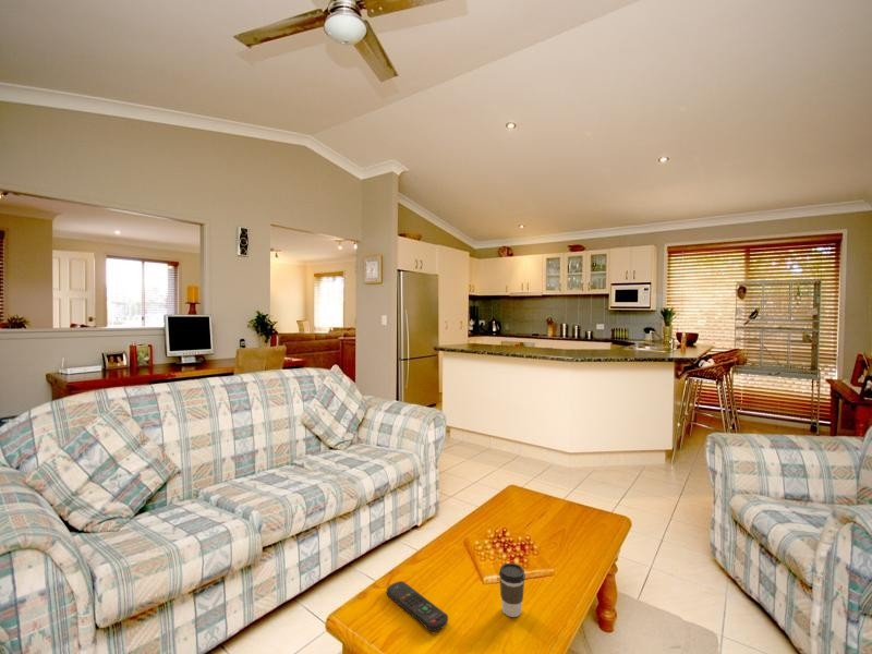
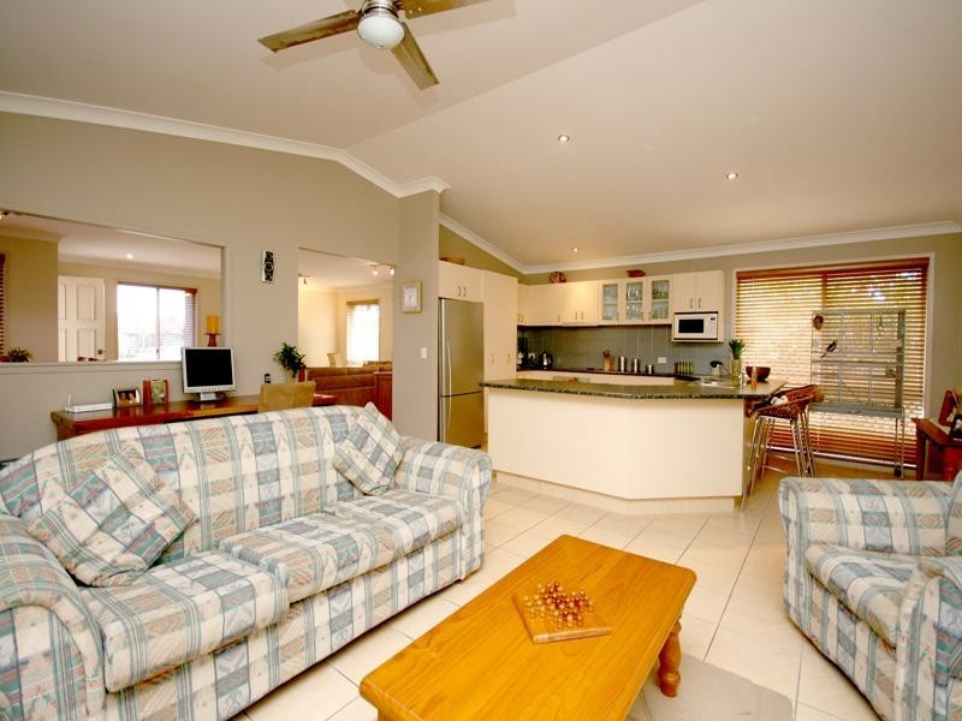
- coffee cup (511, 590)
- remote control (415, 604)
